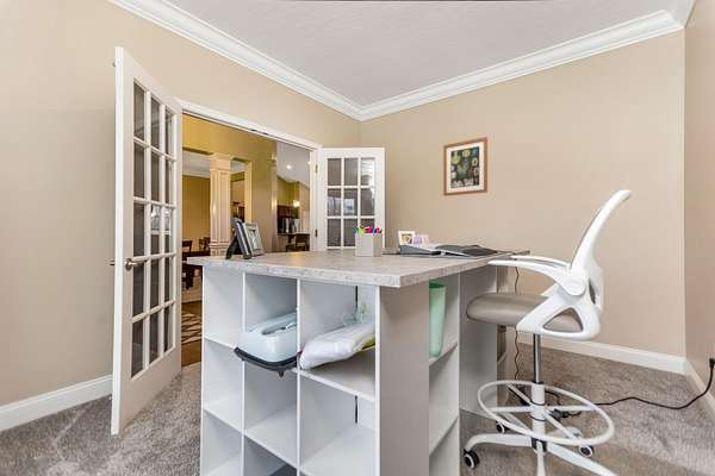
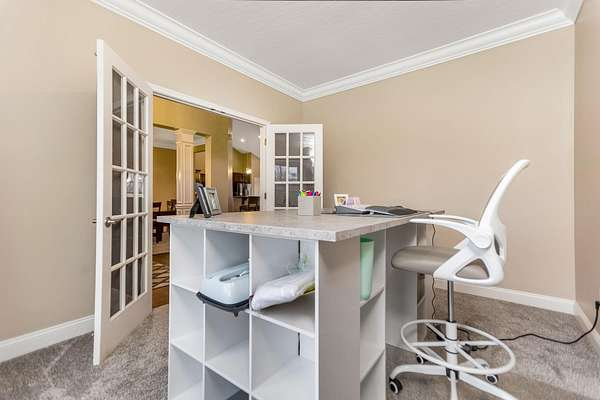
- wall art (464, 168)
